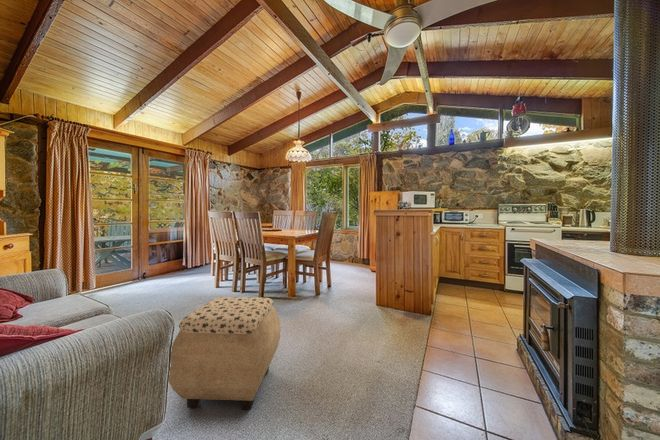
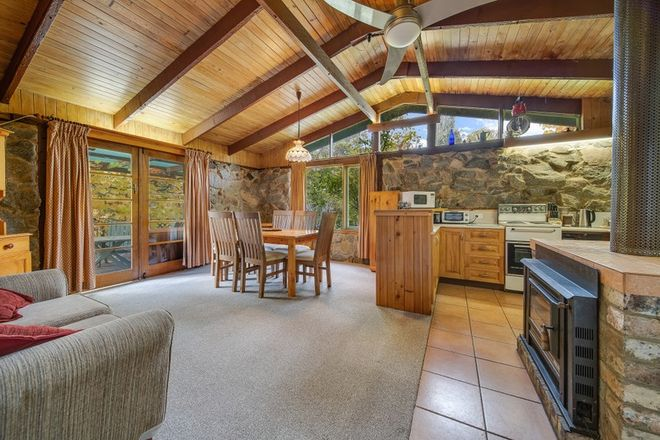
- ottoman (232, 346)
